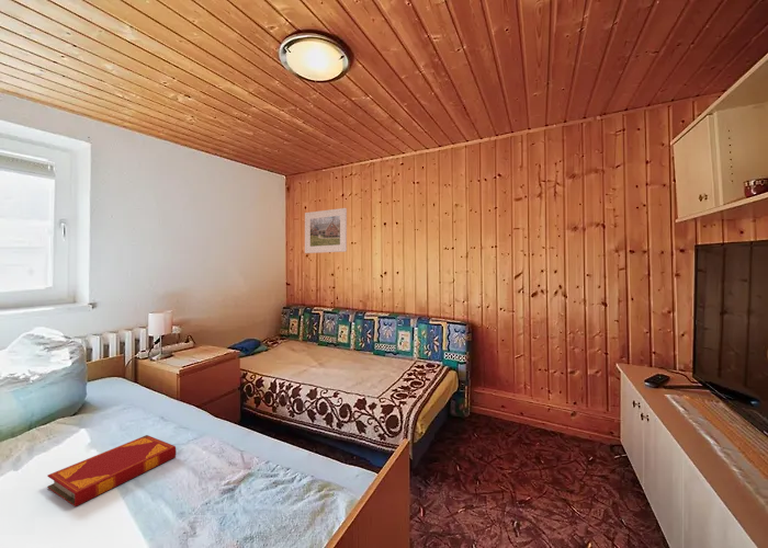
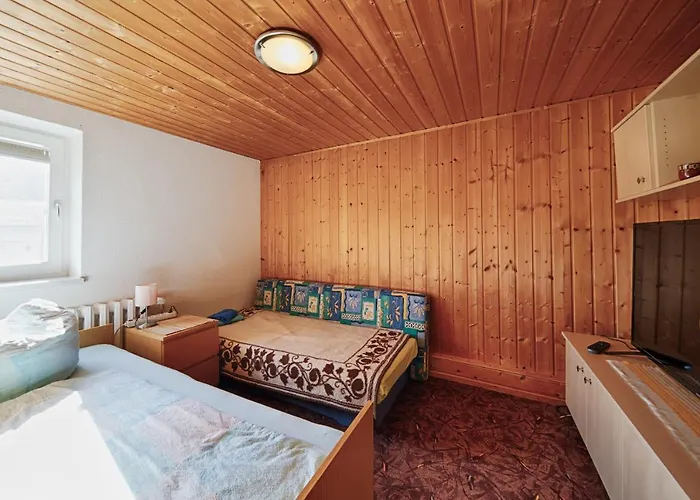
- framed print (325, 231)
- hardback book (116, 465)
